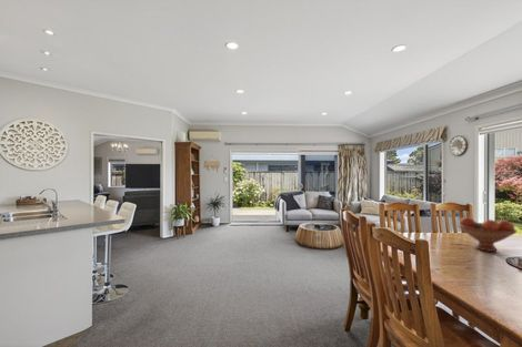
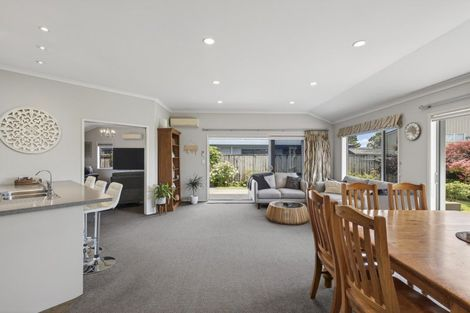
- fruit bowl (485, 233)
